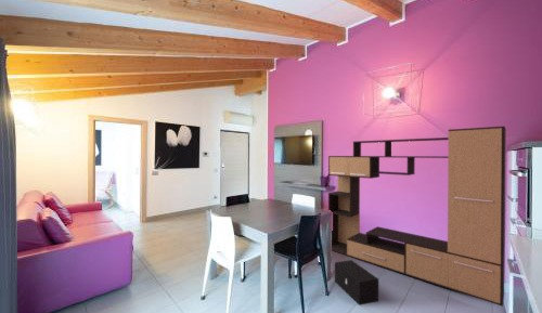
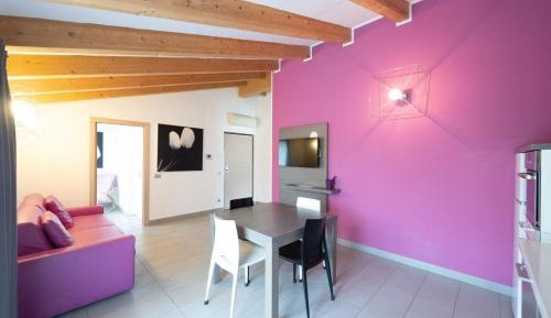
- speaker (354, 279)
- media console (402, 174)
